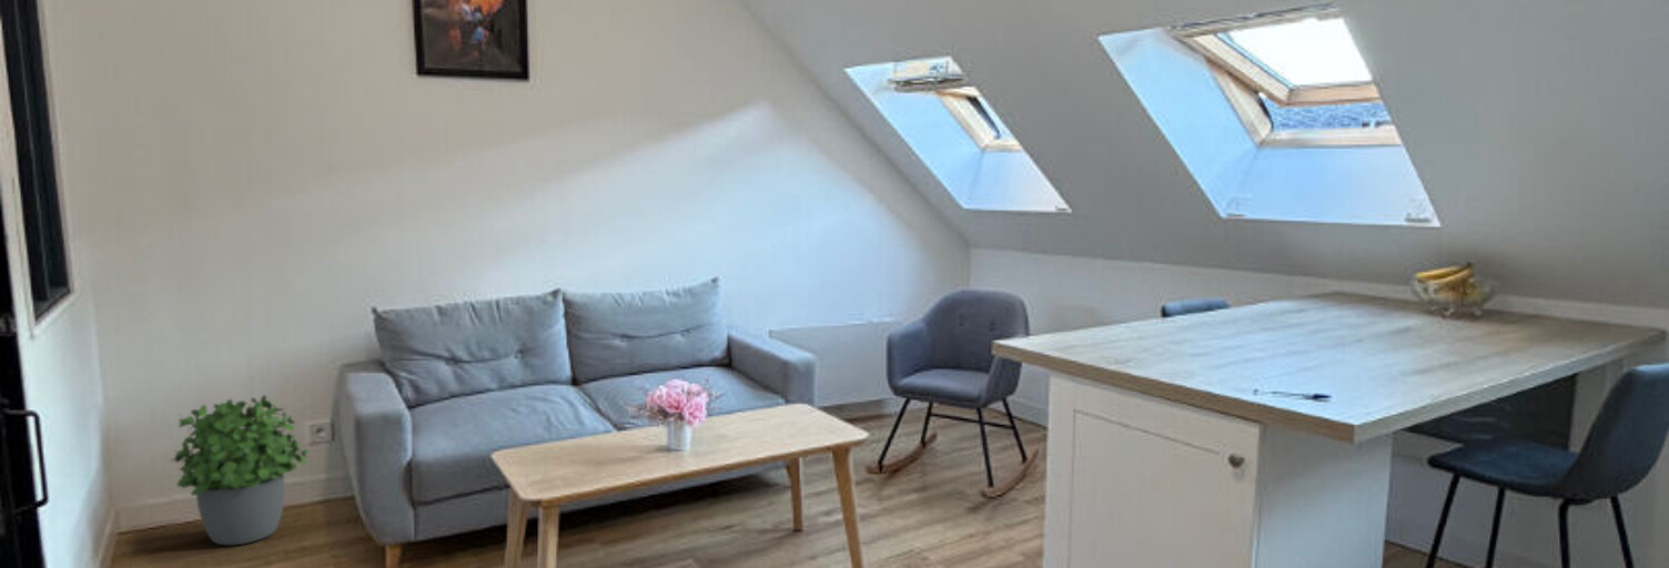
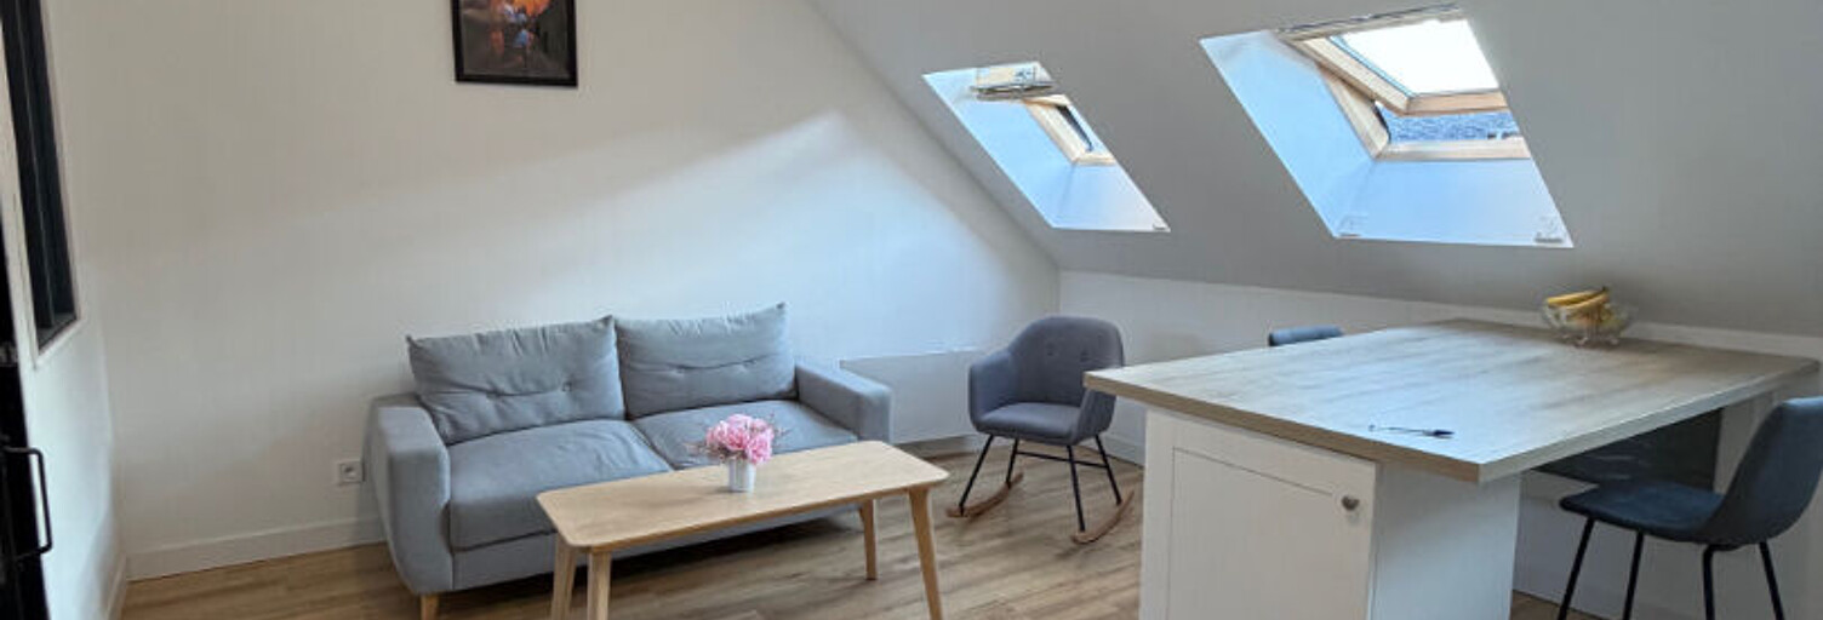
- potted plant (241, 466)
